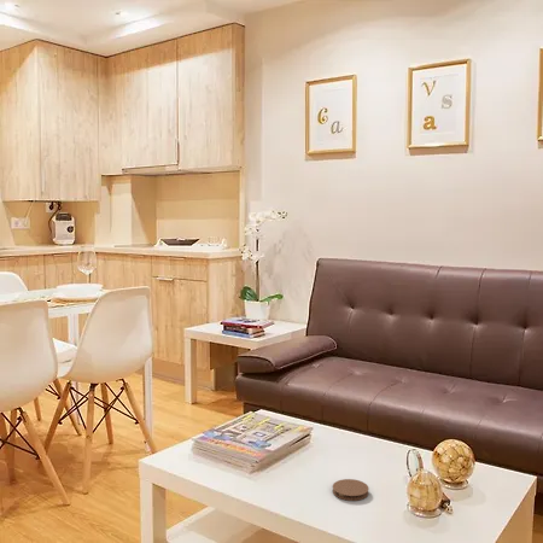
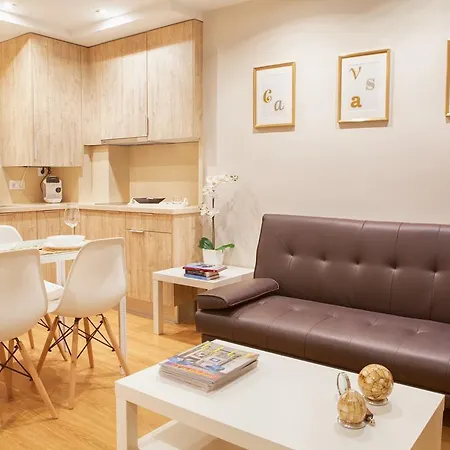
- coaster (350, 489)
